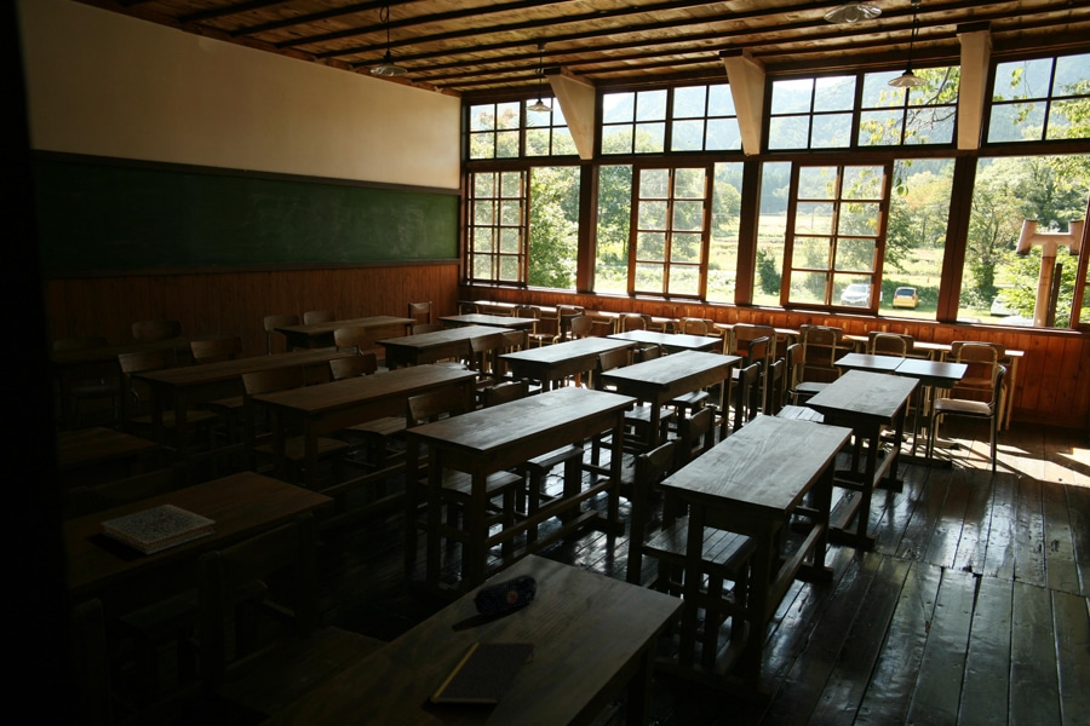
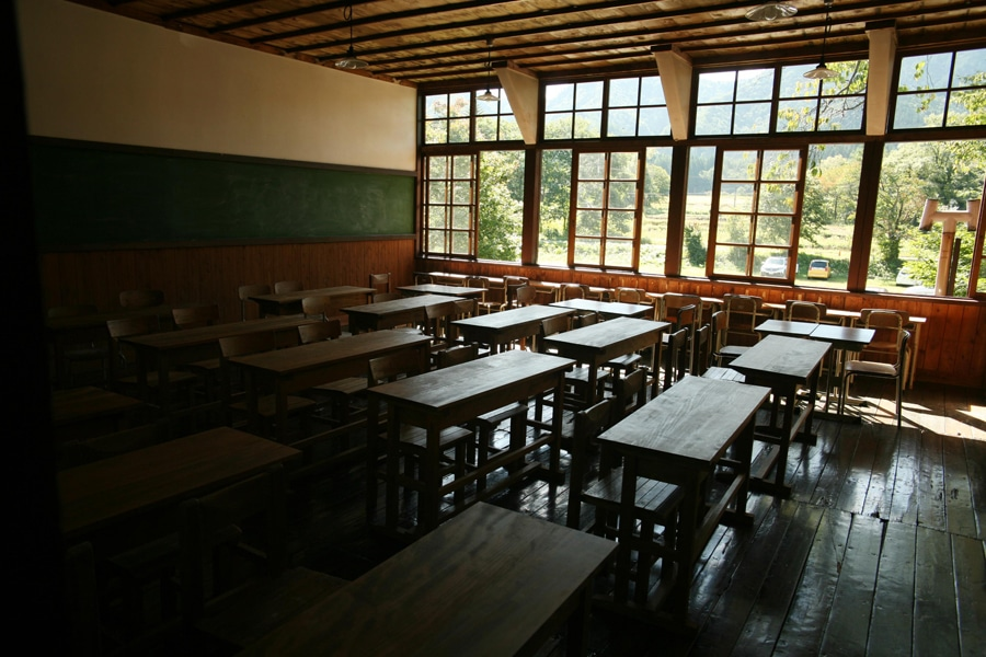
- notepad (483, 670)
- book (159, 526)
- pencil case (506, 594)
